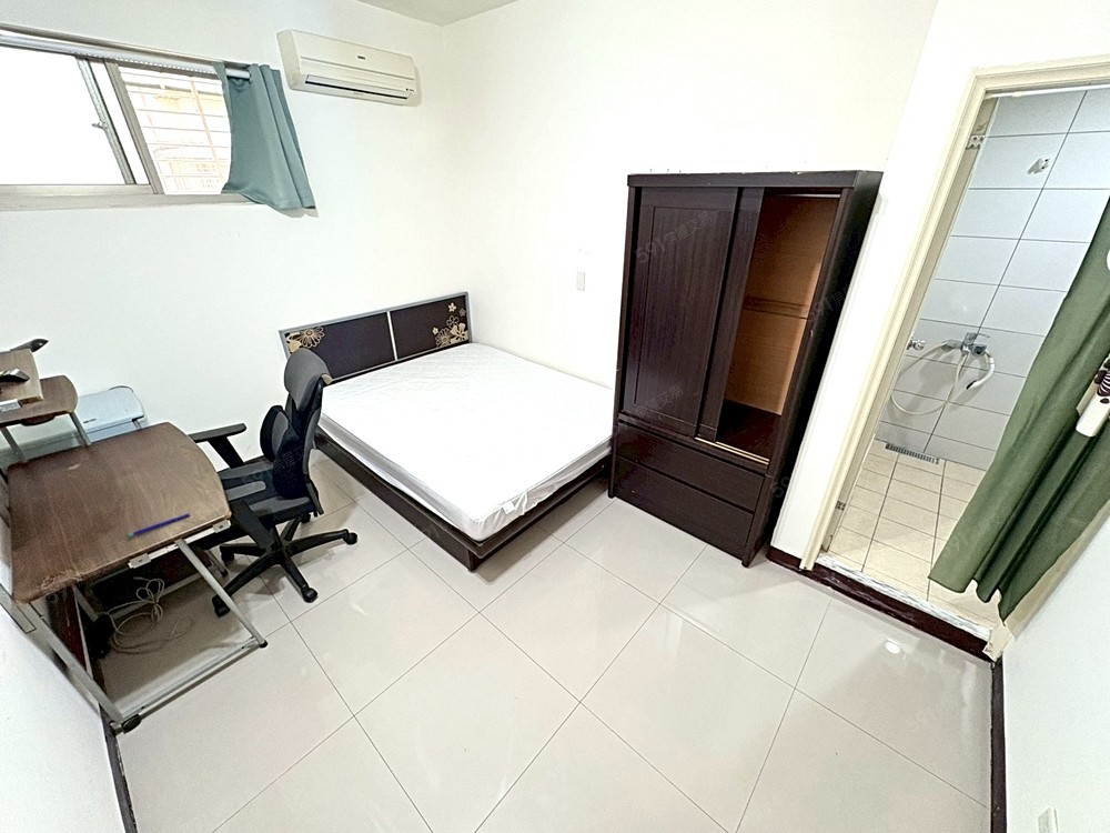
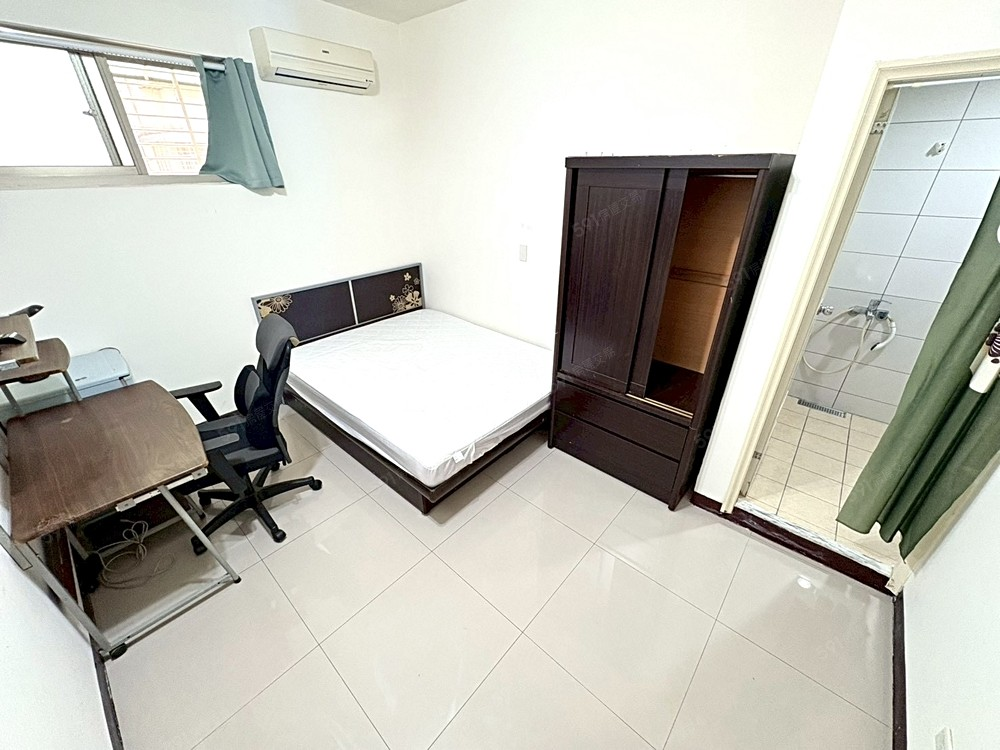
- pen (159, 524)
